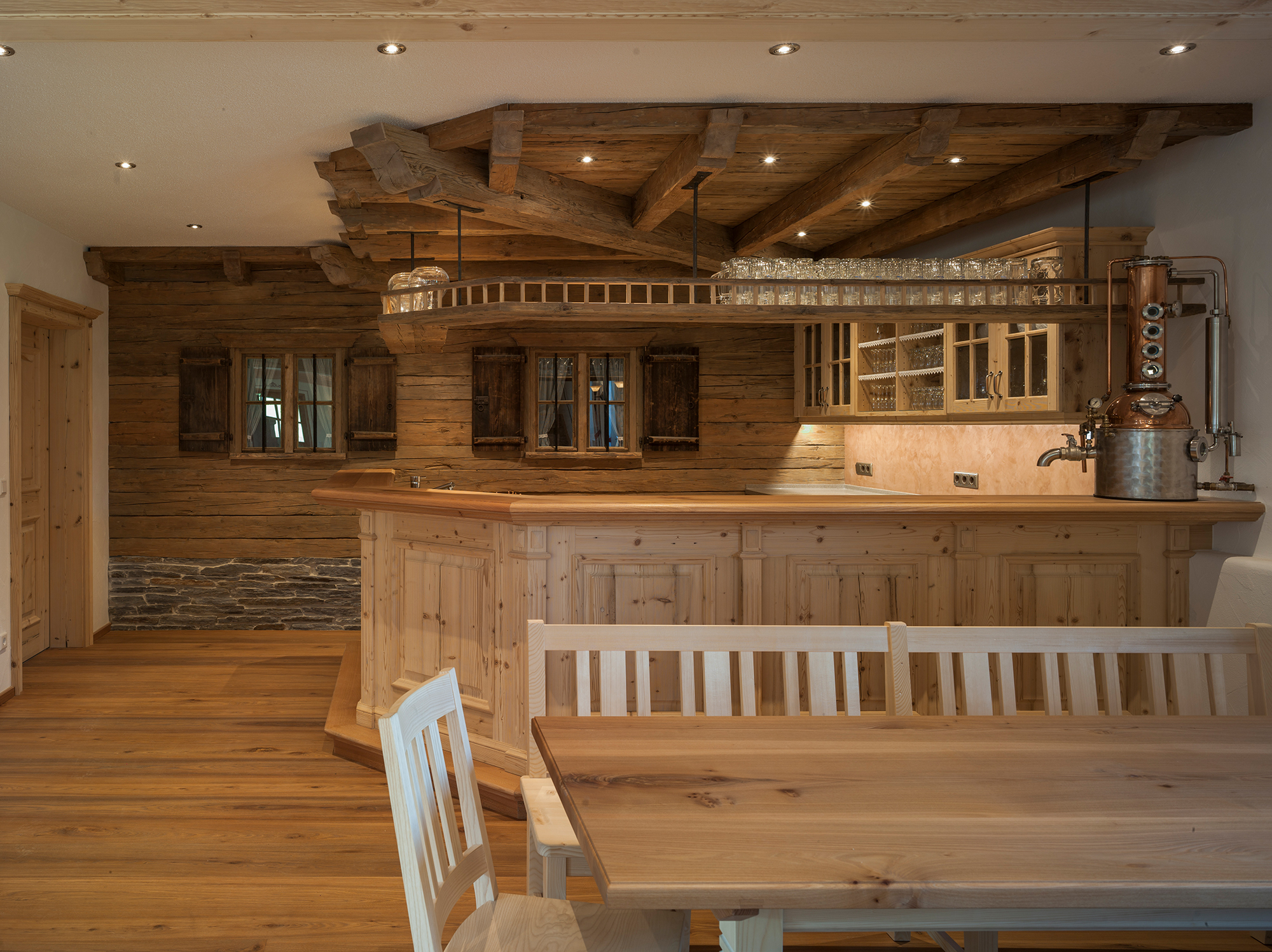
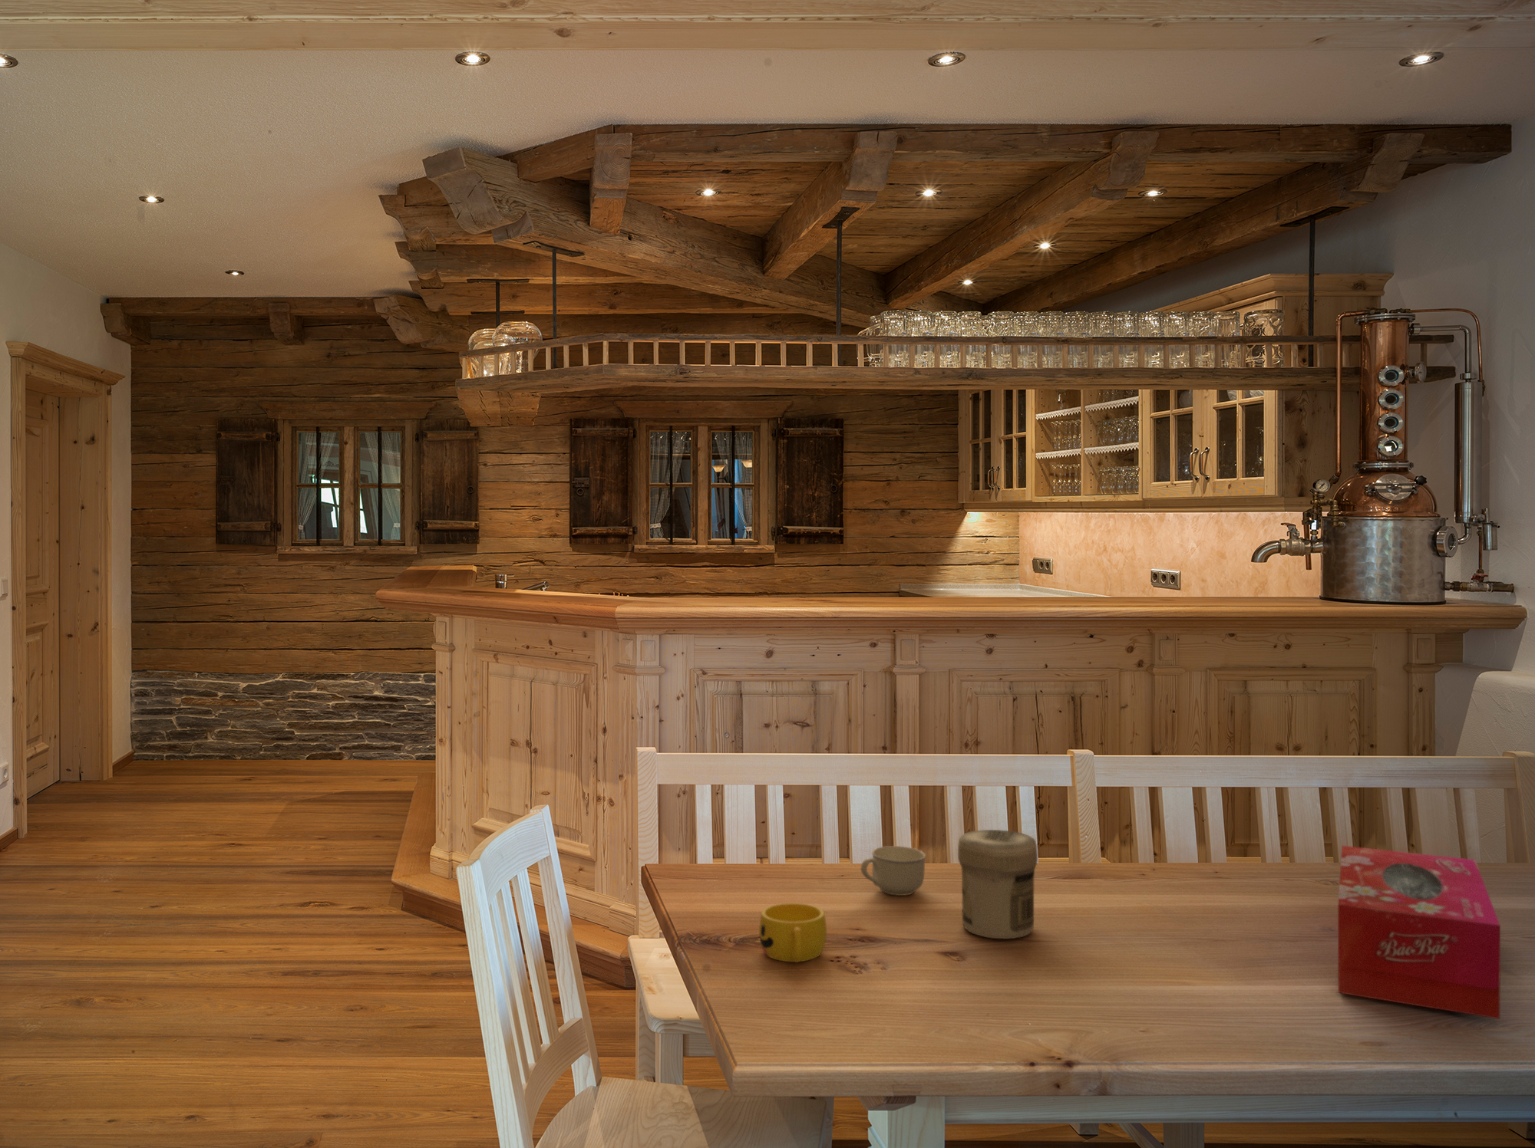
+ cup (891, 872)
+ tissue box (1411, 921)
+ jar (997, 883)
+ cup (794, 936)
